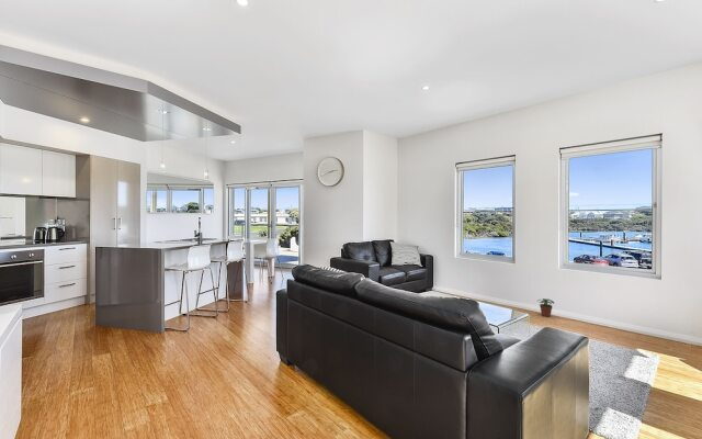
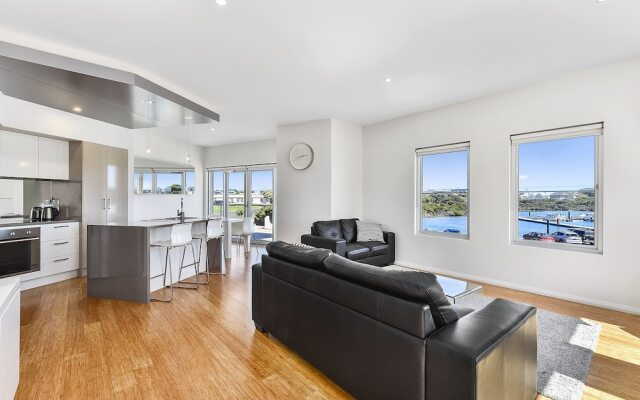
- potted plant (545, 307)
